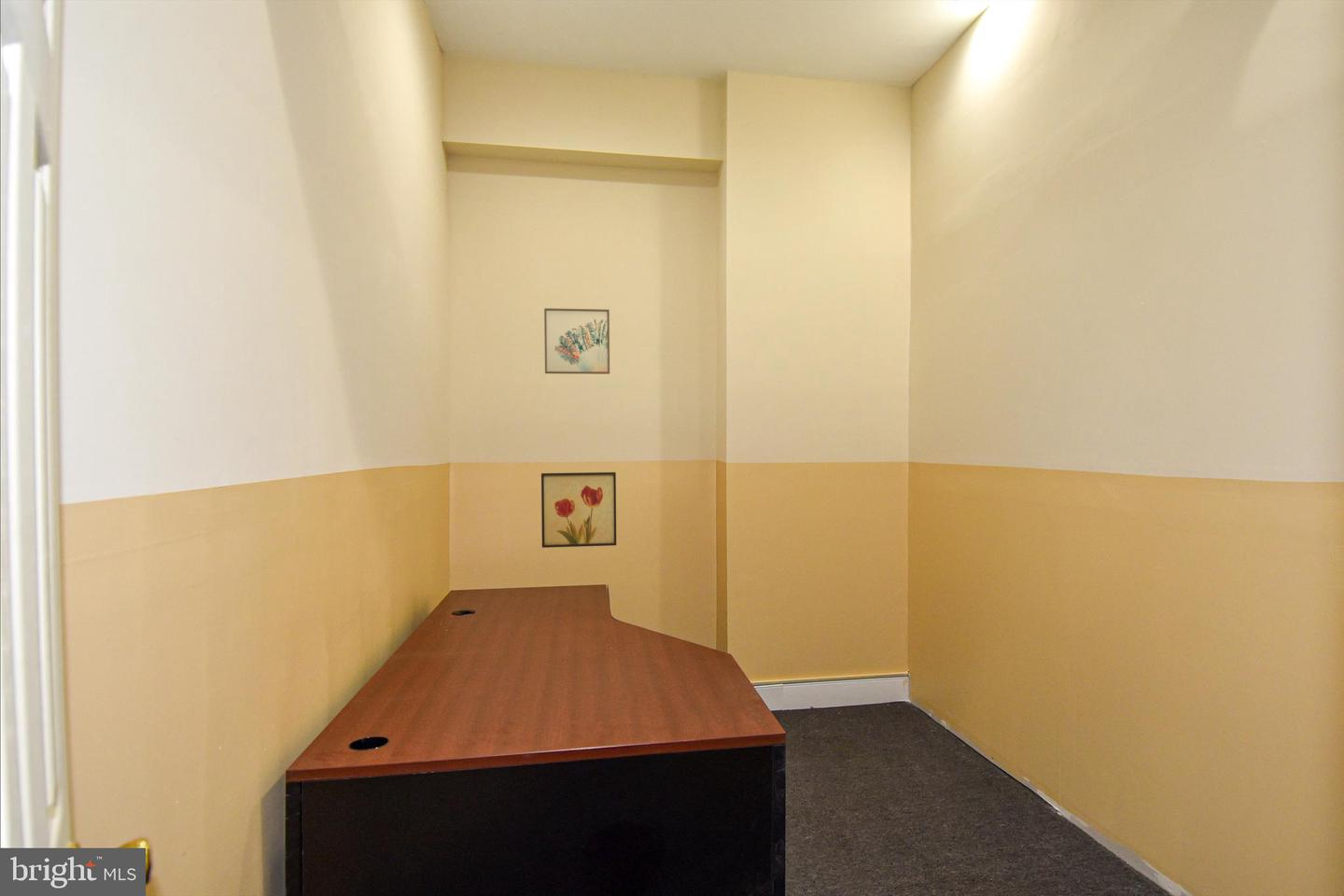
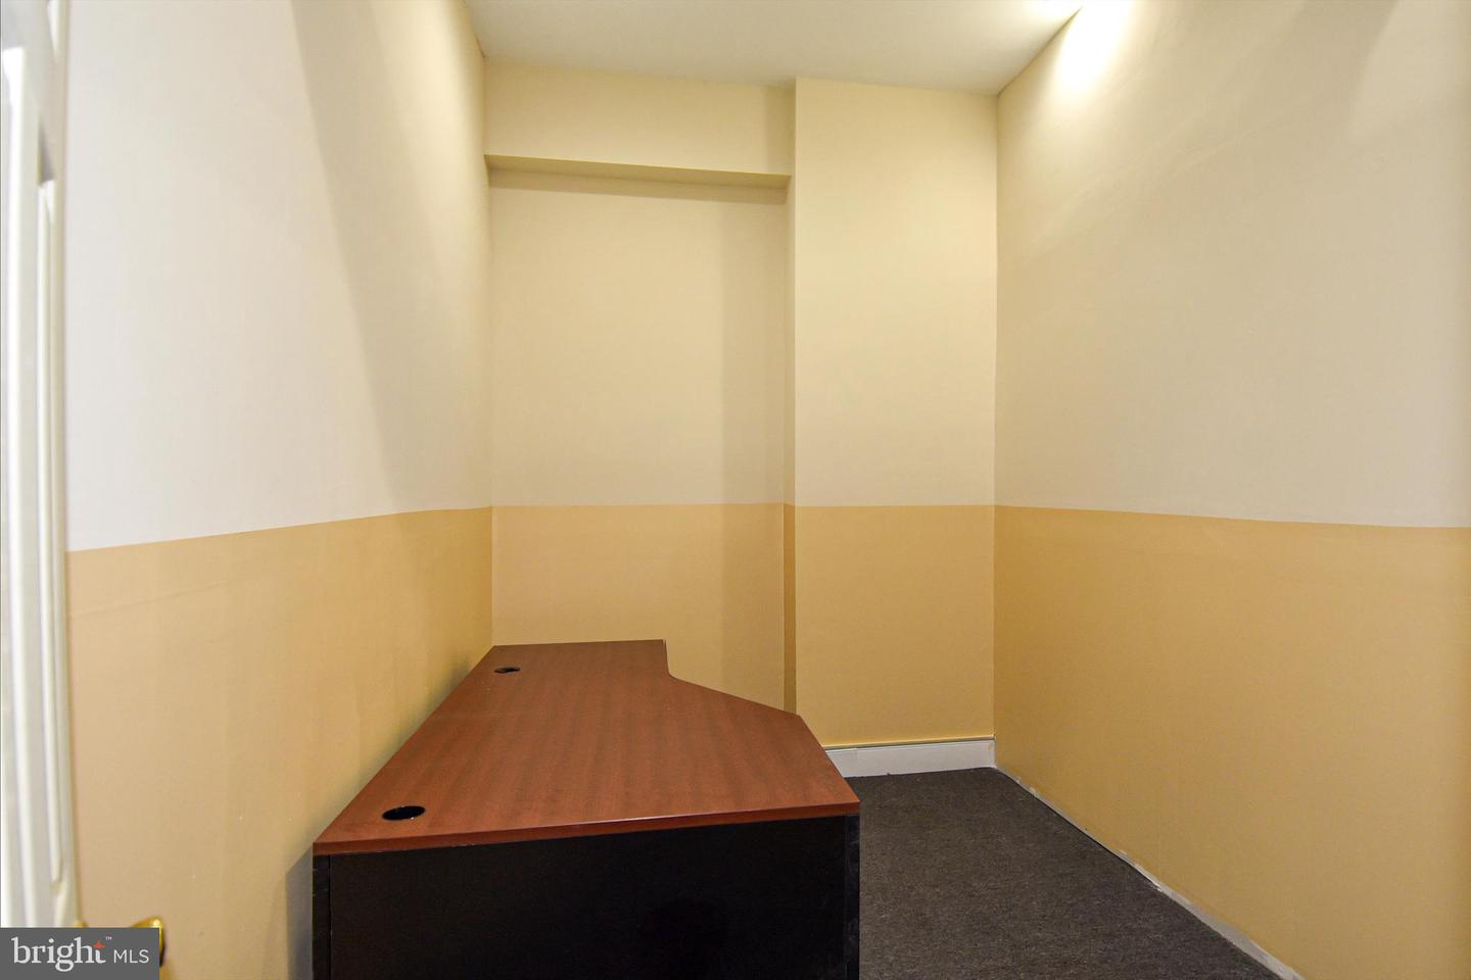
- wall art (577, 341)
- wall art (579, 509)
